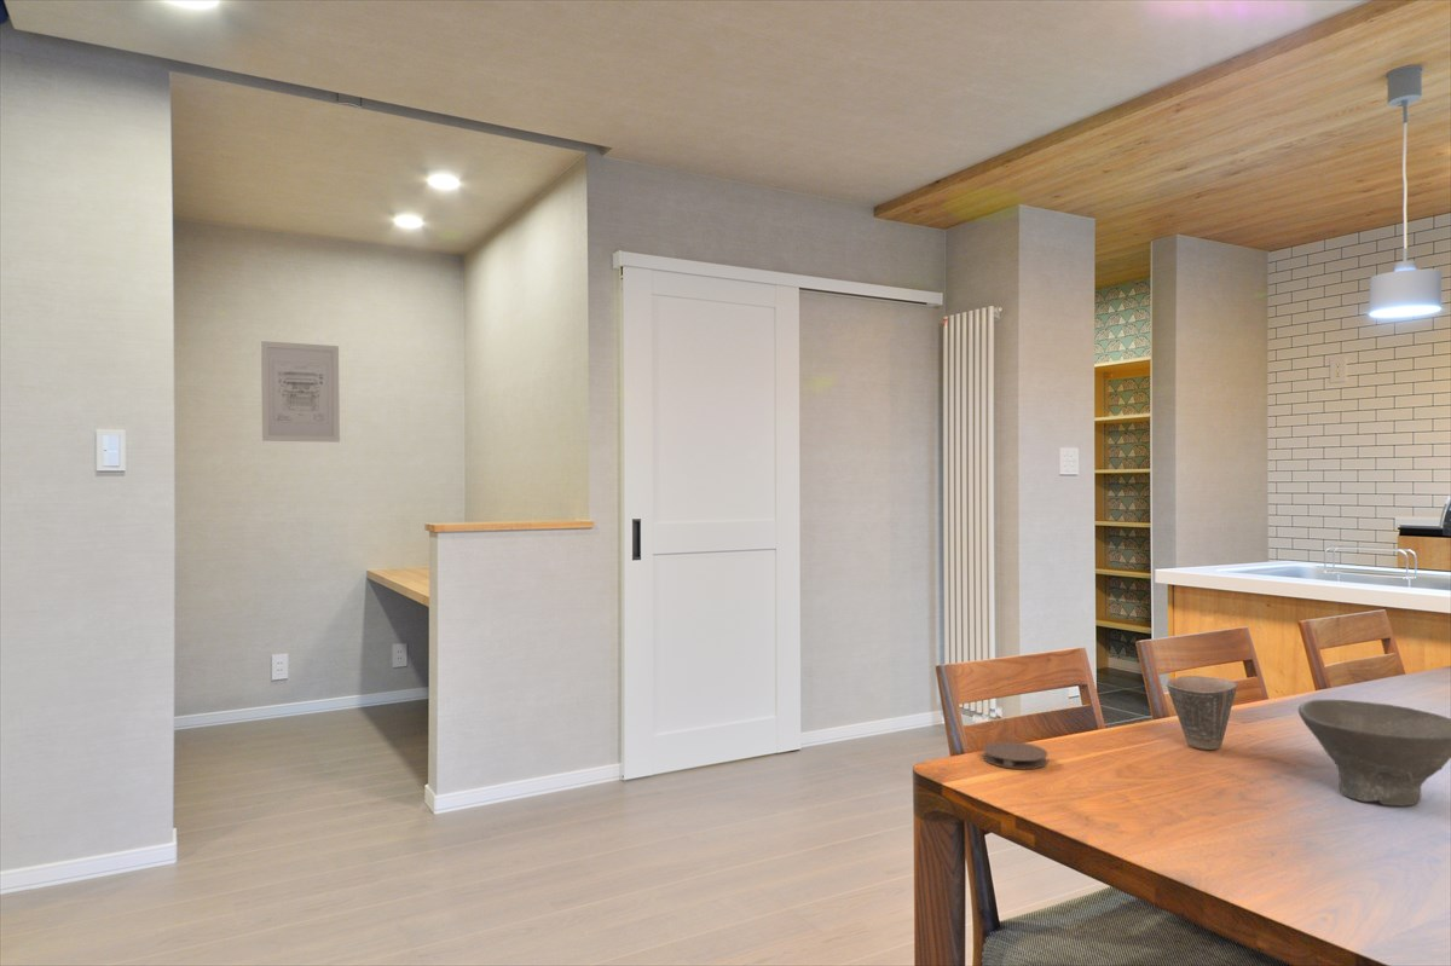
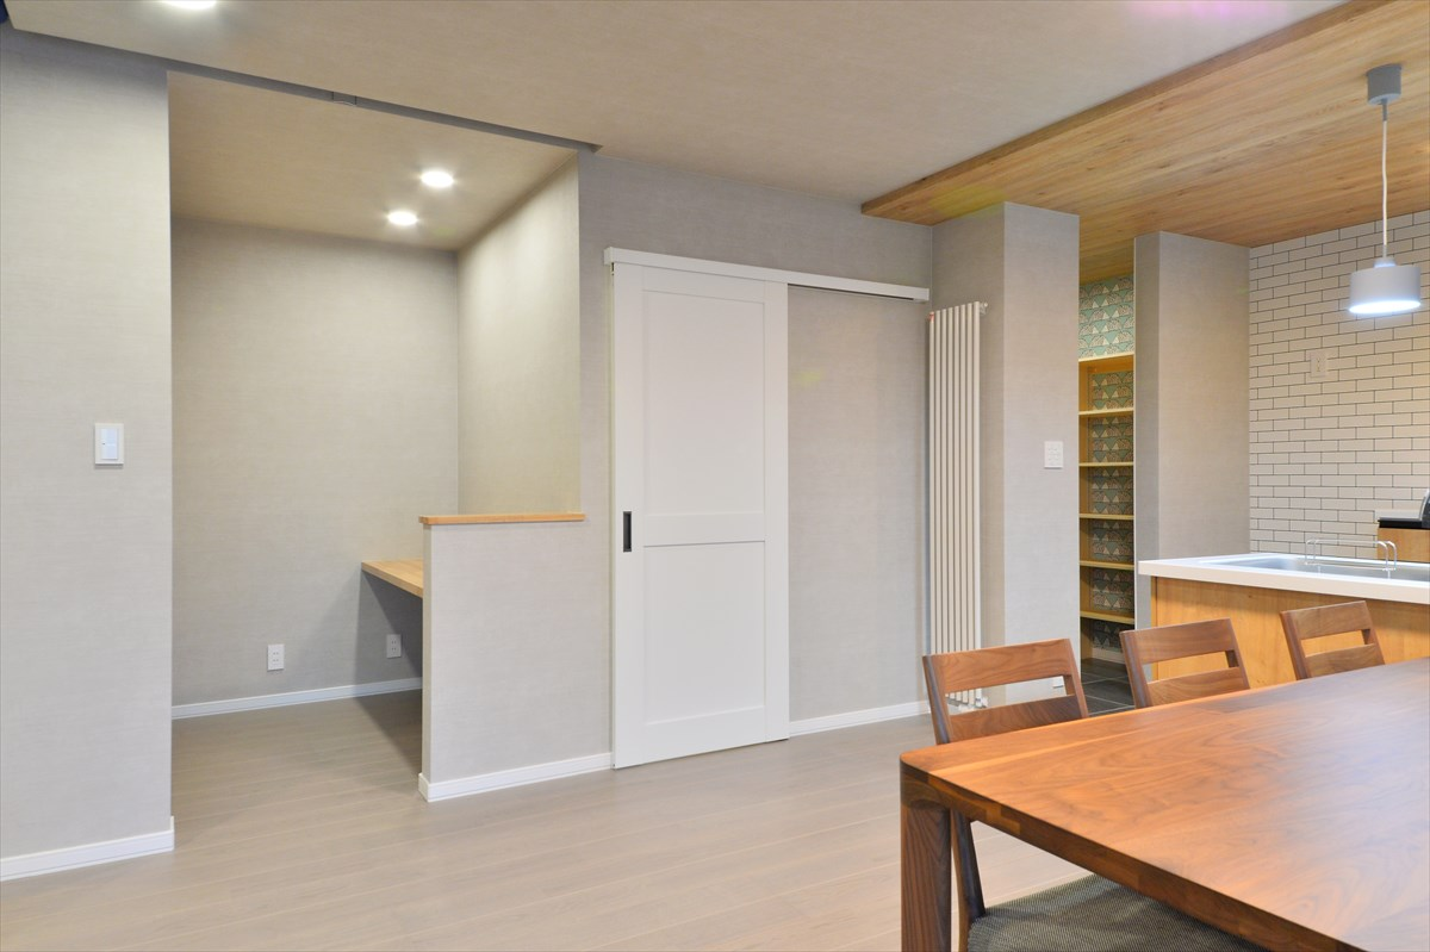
- bowl (1382, 754)
- coaster (1014, 754)
- cup (1201, 713)
- wall art (301, 392)
